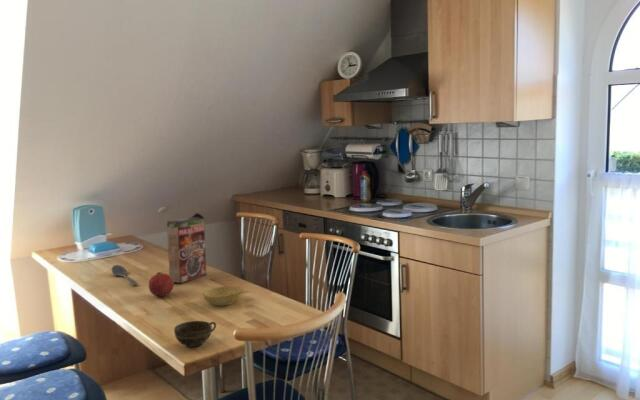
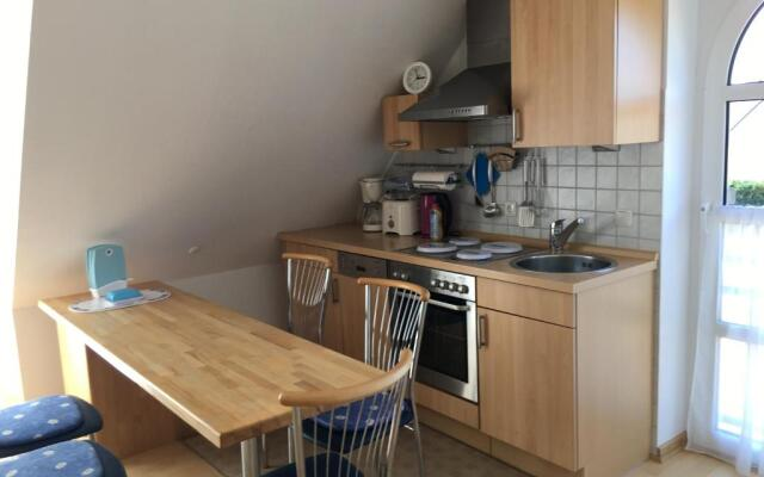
- bowl (223, 296)
- stirrer (124, 274)
- fruit (160, 283)
- cereal box (186, 246)
- cup (197, 334)
